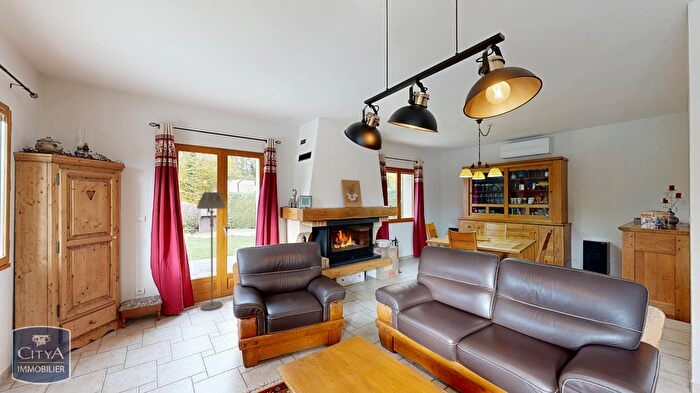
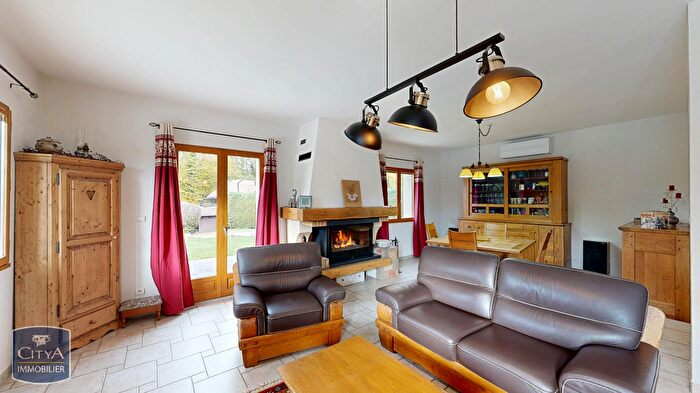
- floor lamp (211, 249)
